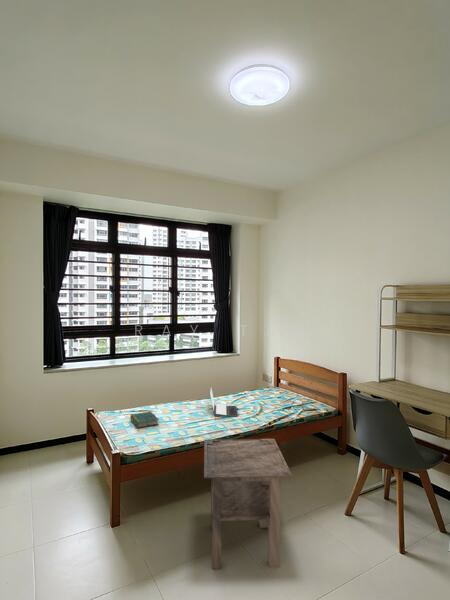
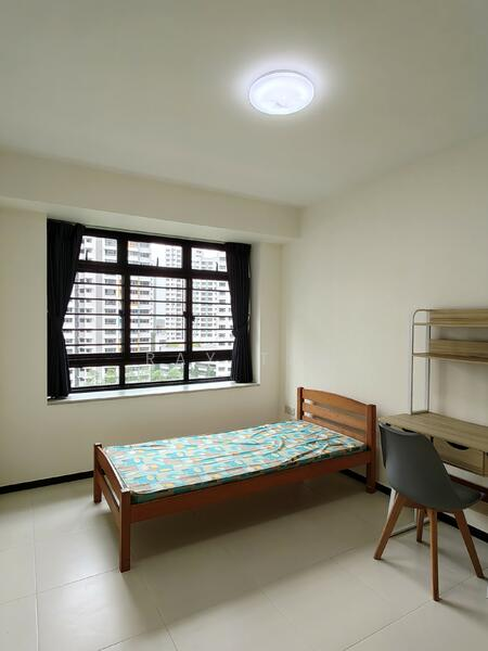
- book (144, 419)
- laptop (223, 405)
- side table (243, 498)
